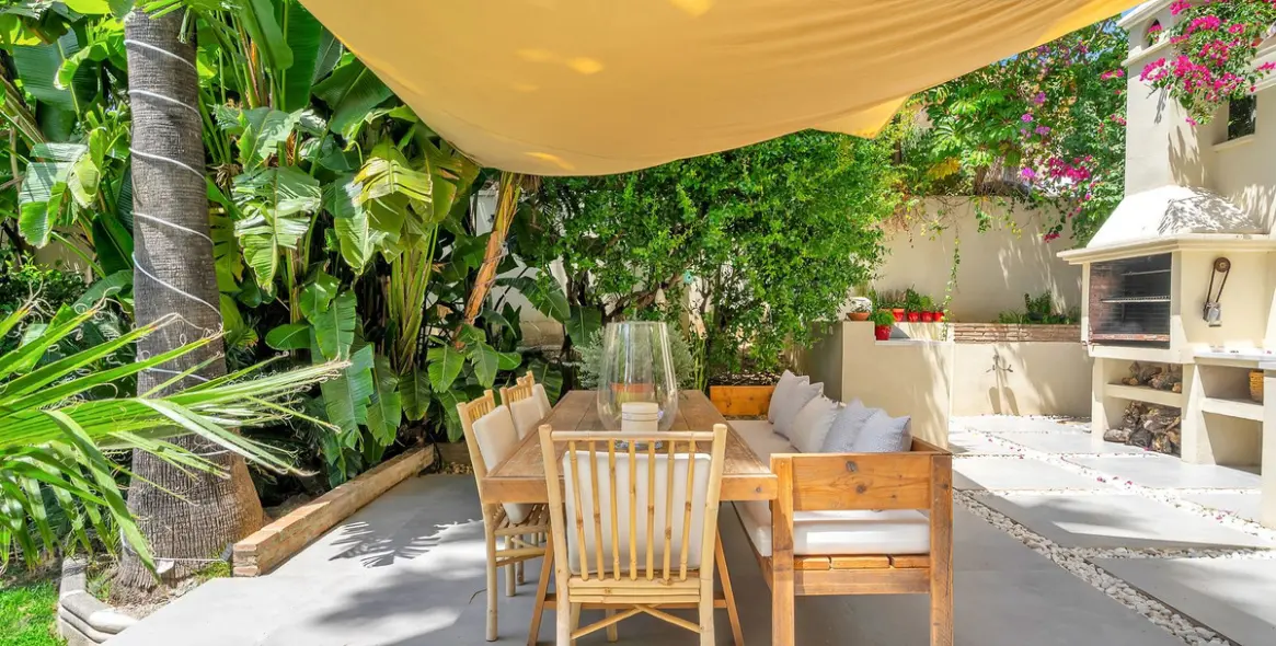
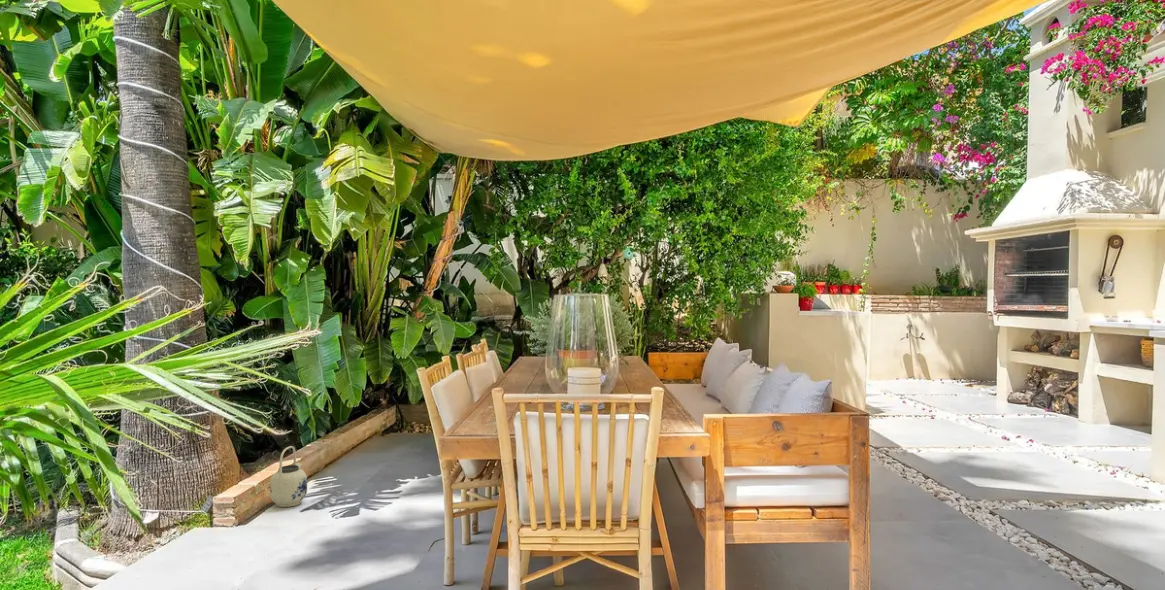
+ teapot (290, 474)
